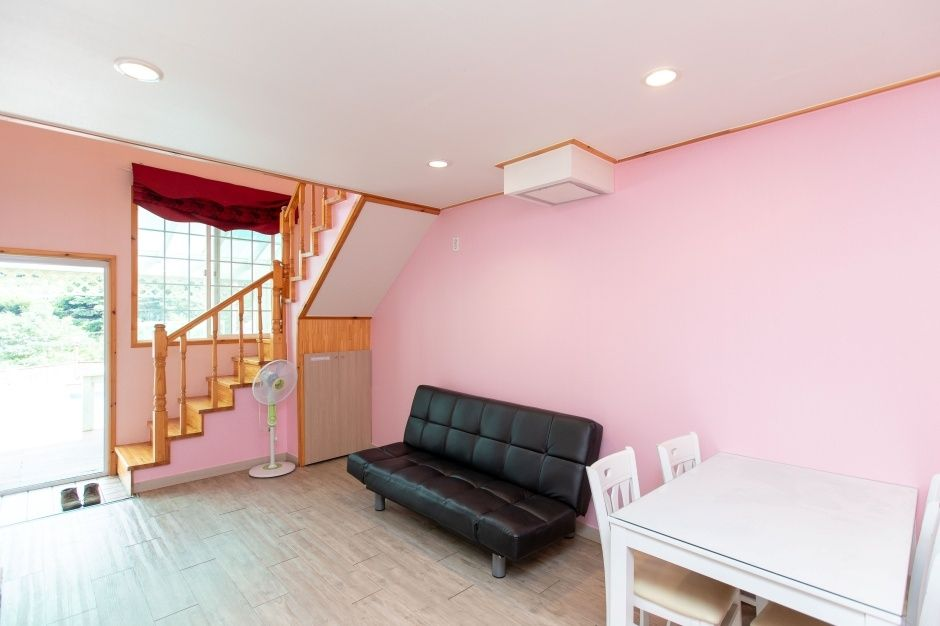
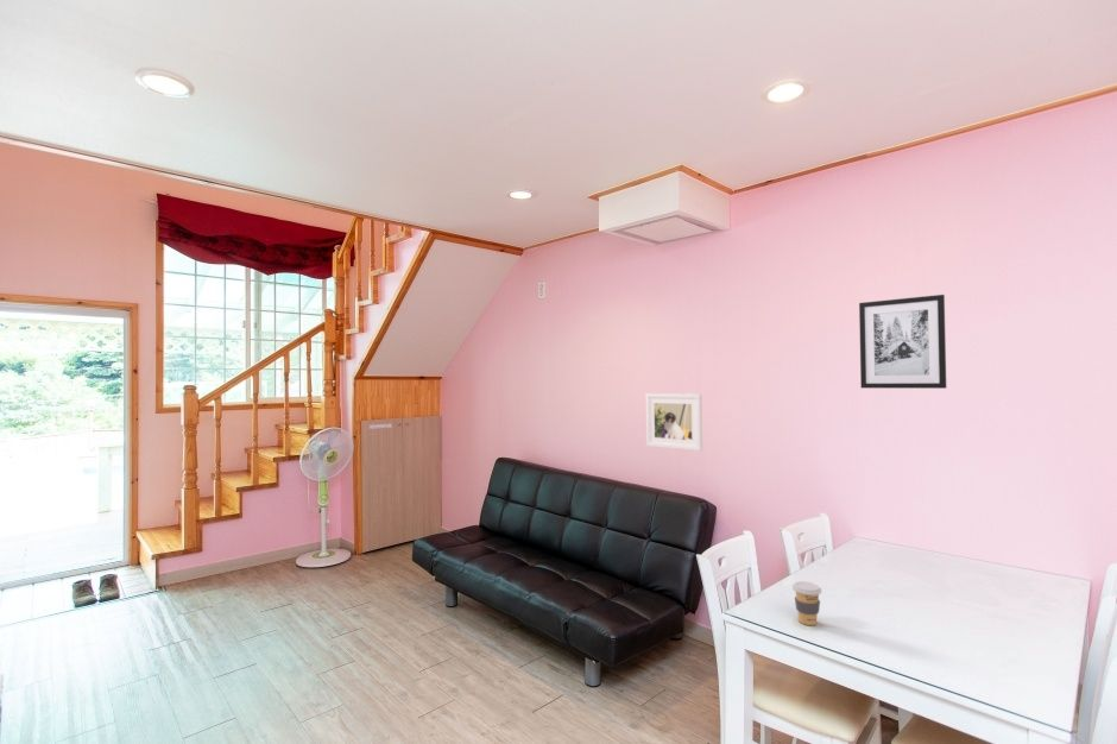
+ coffee cup (807, 603)
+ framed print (673, 421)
+ wall art (901, 343)
